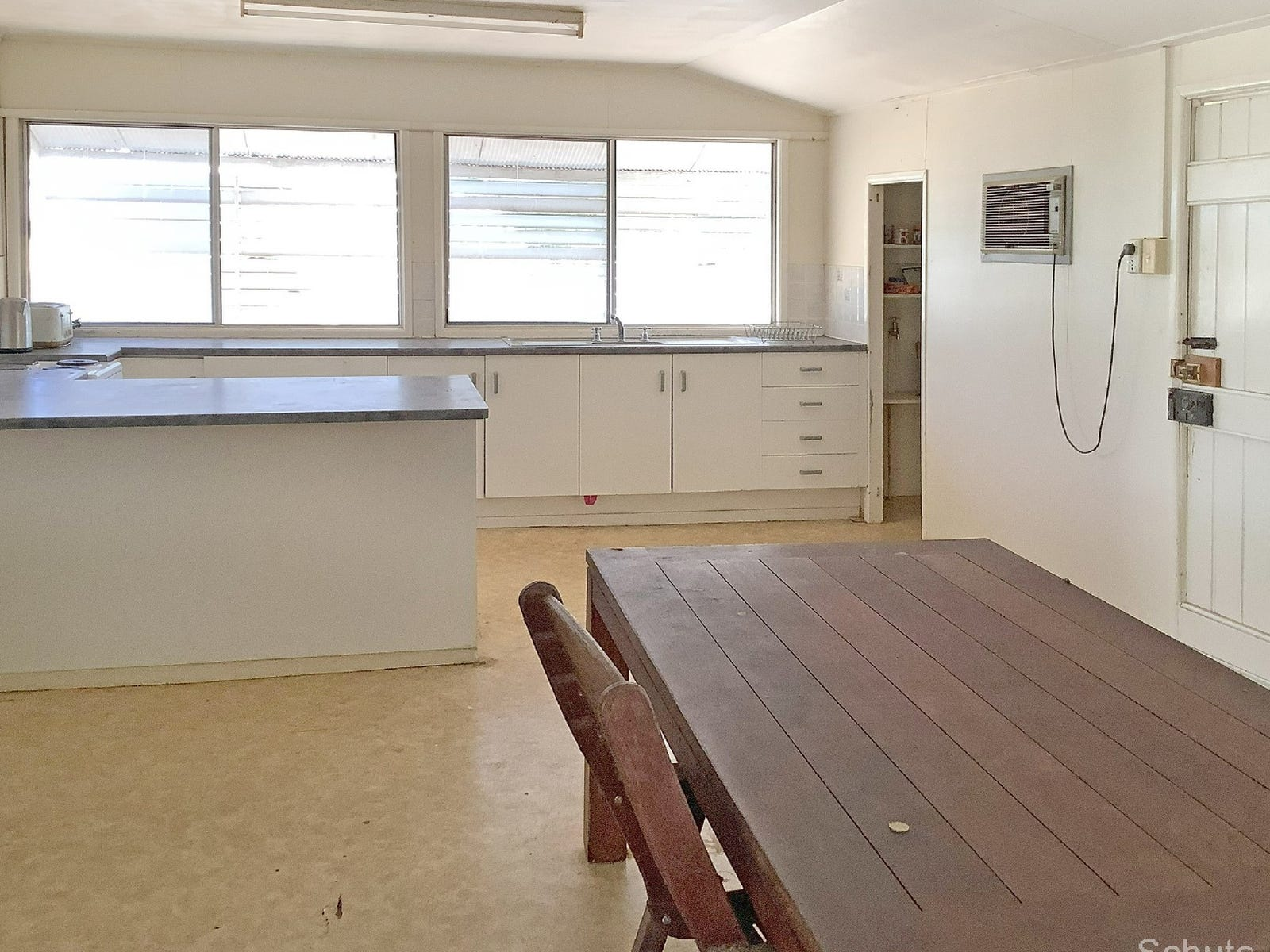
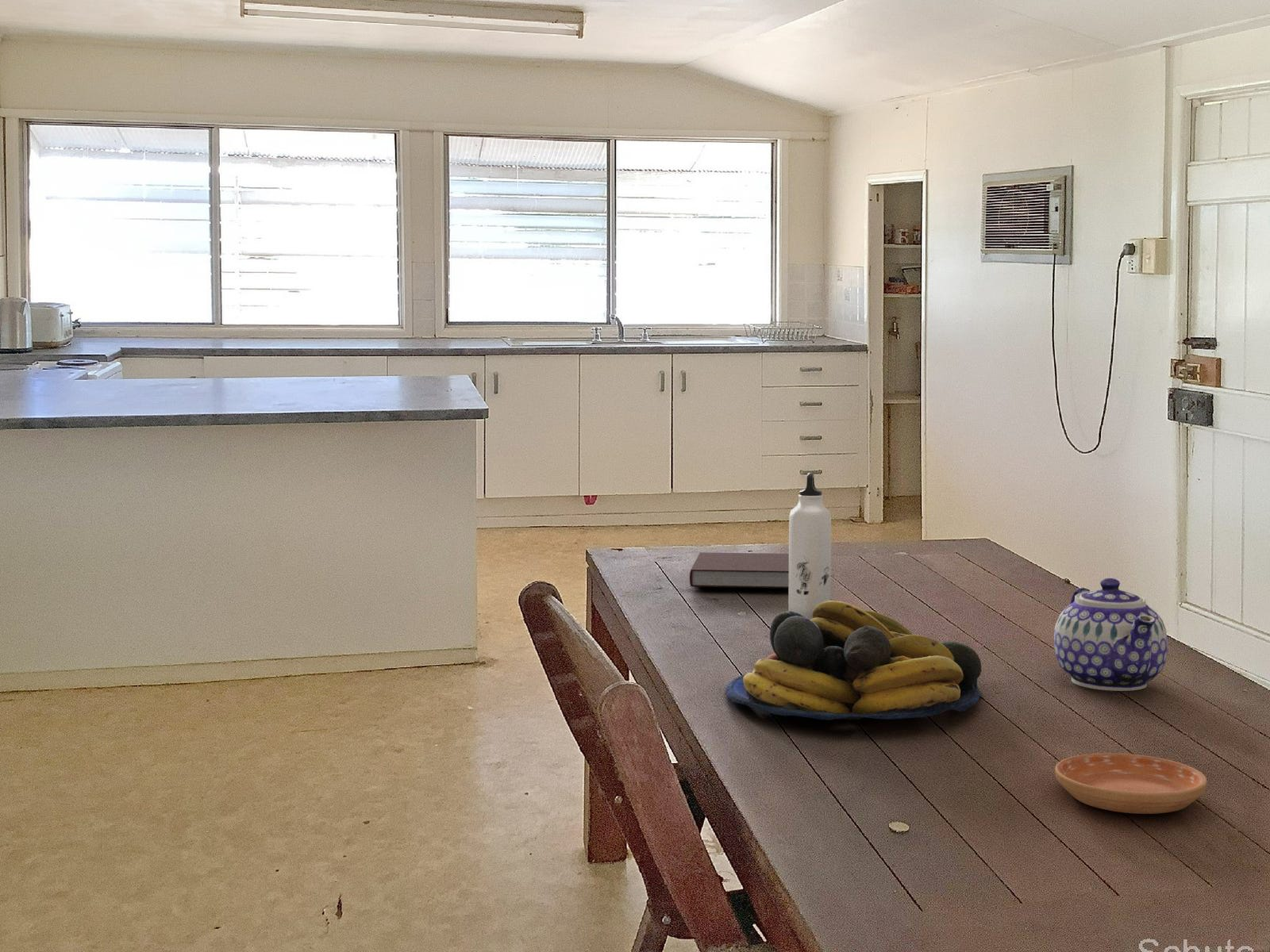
+ saucer (1129, 784)
+ notebook (744, 569)
+ fruit bowl (852, 650)
+ teapot (1110, 631)
+ water bottle (810, 547)
